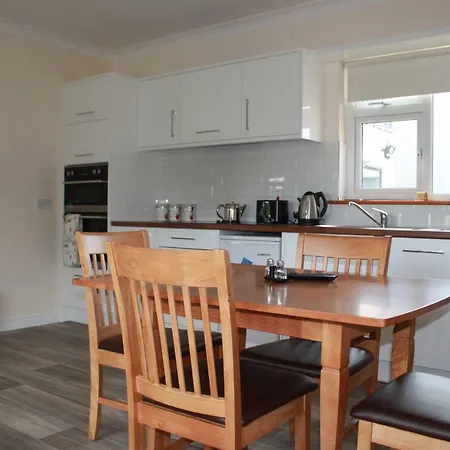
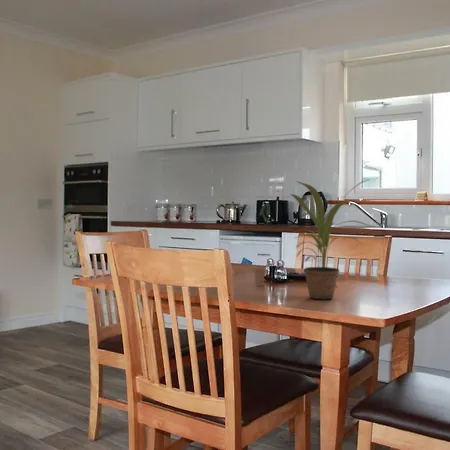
+ potted plant (321, 239)
